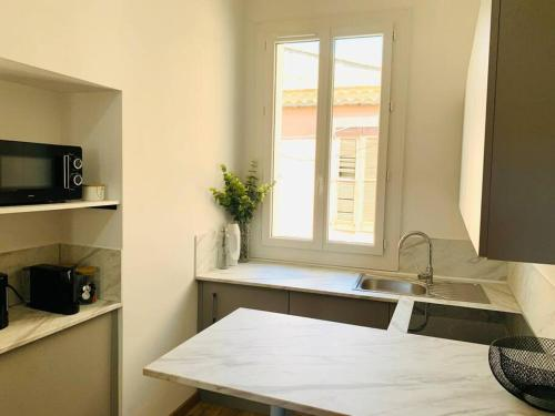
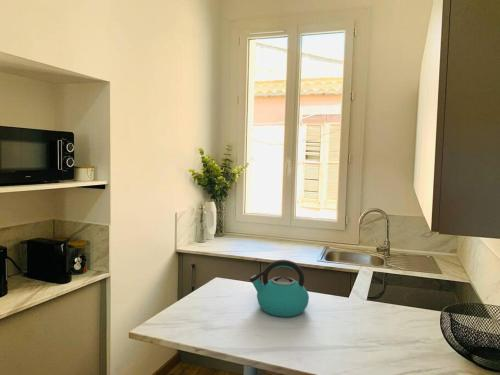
+ kettle (279, 284)
